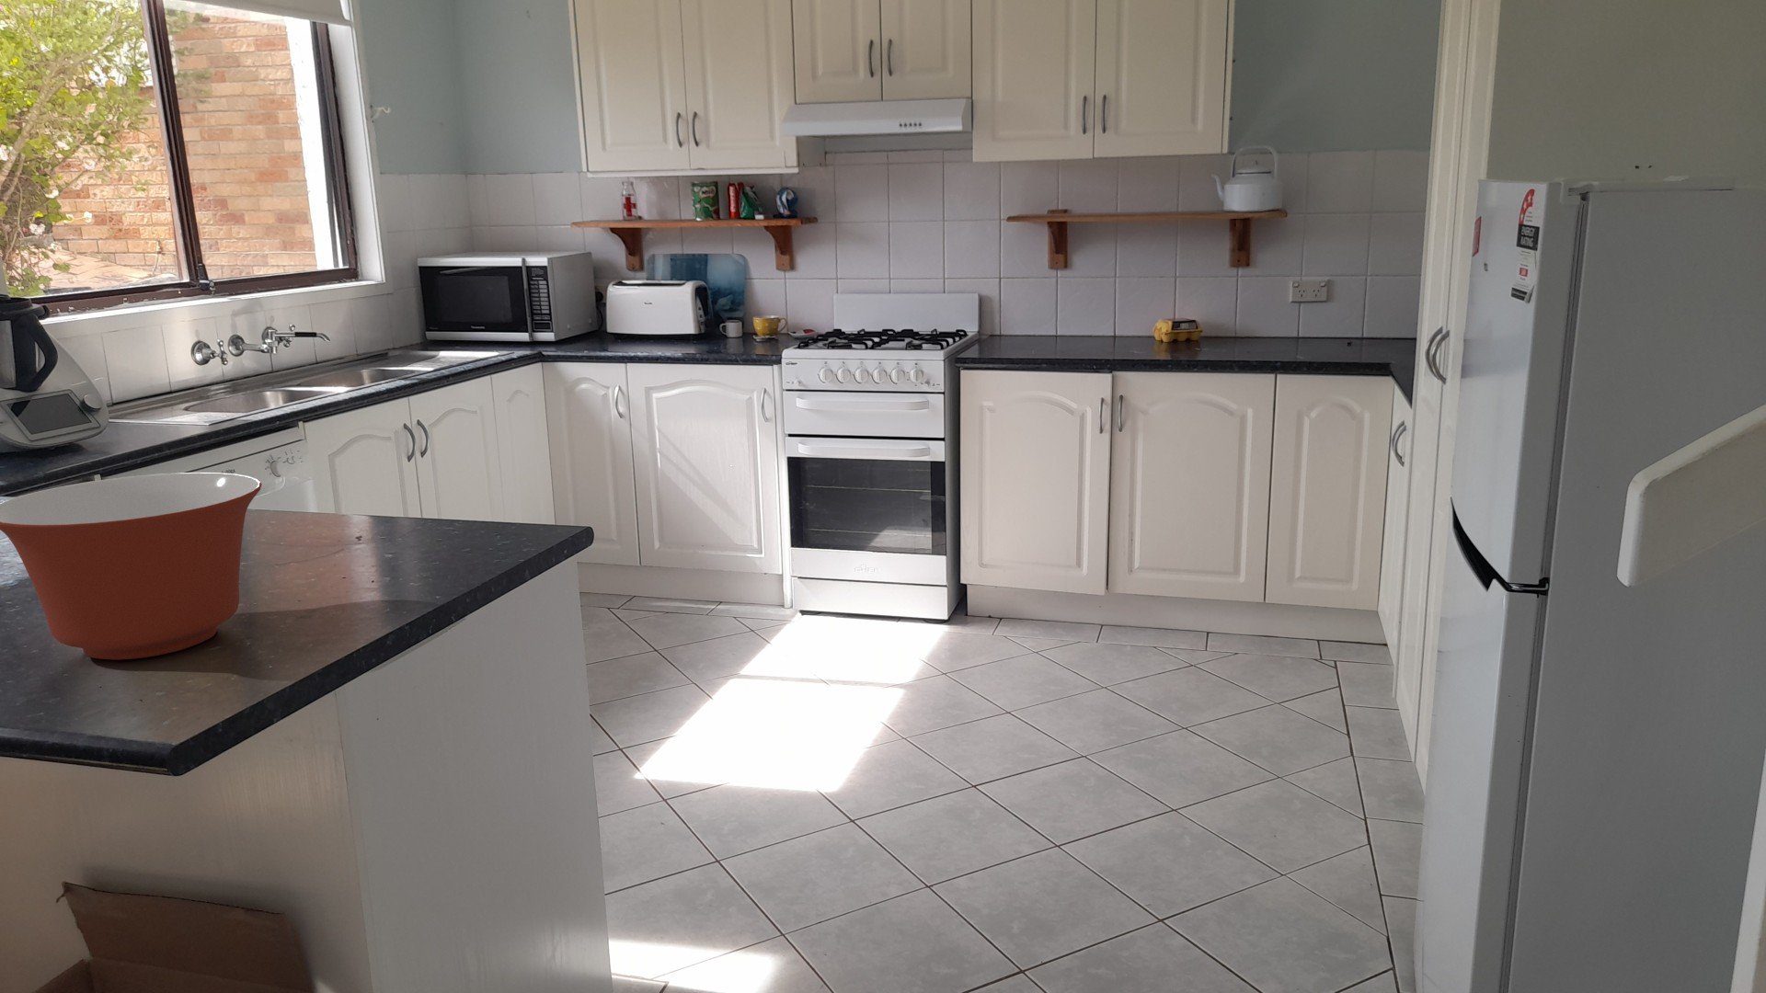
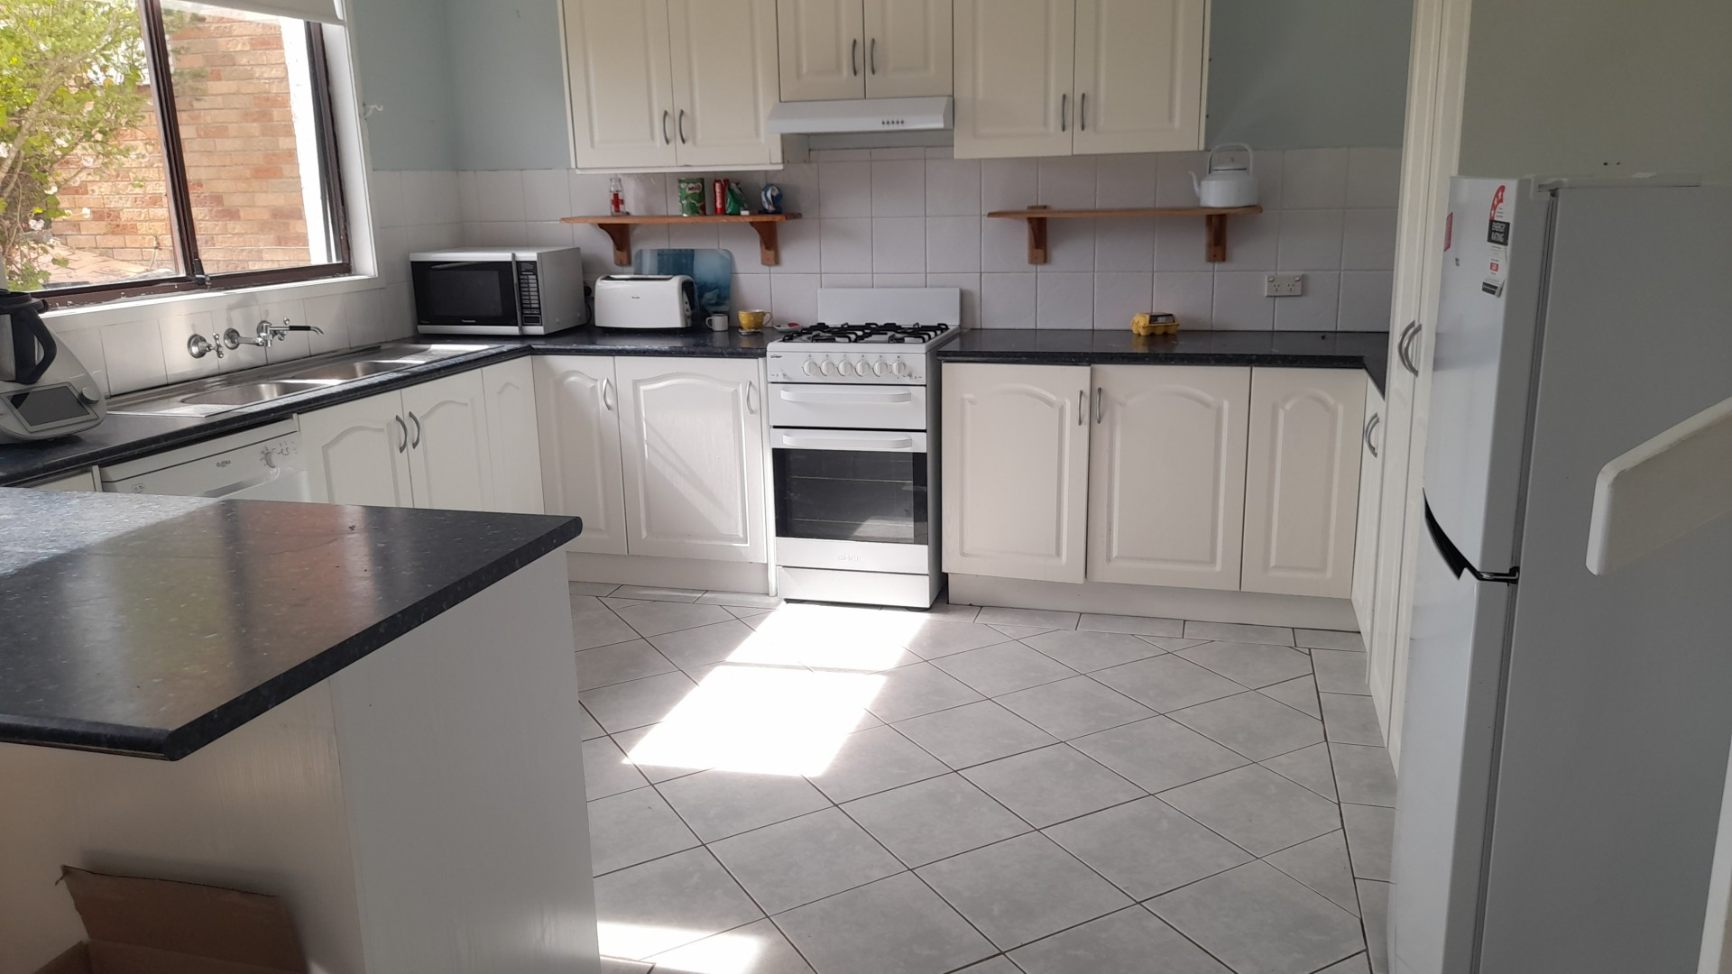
- mixing bowl (139, 569)
